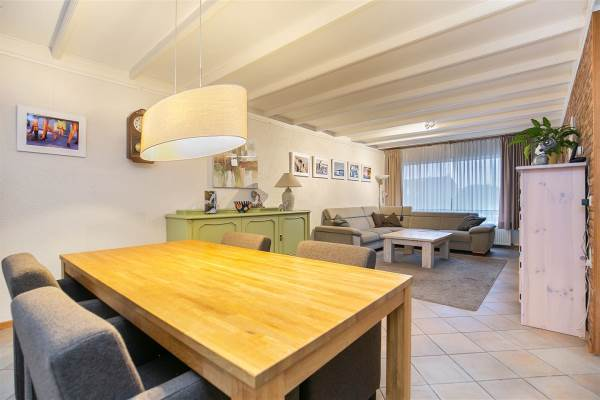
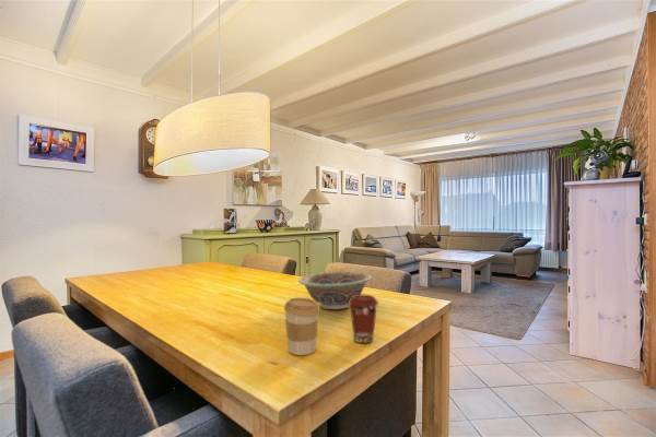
+ coffee cup (302, 324)
+ coffee cup (363, 318)
+ decorative bowl (335, 291)
